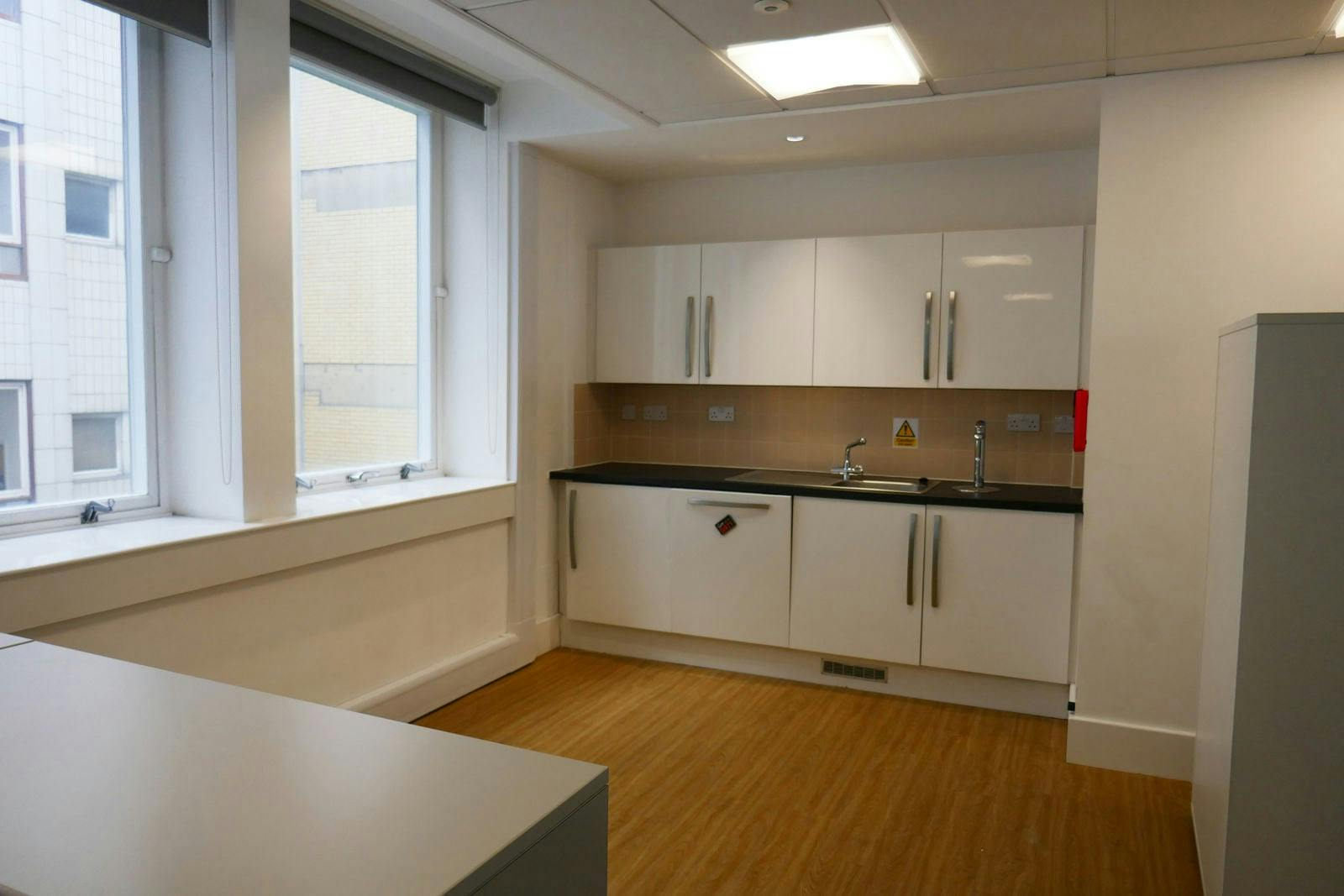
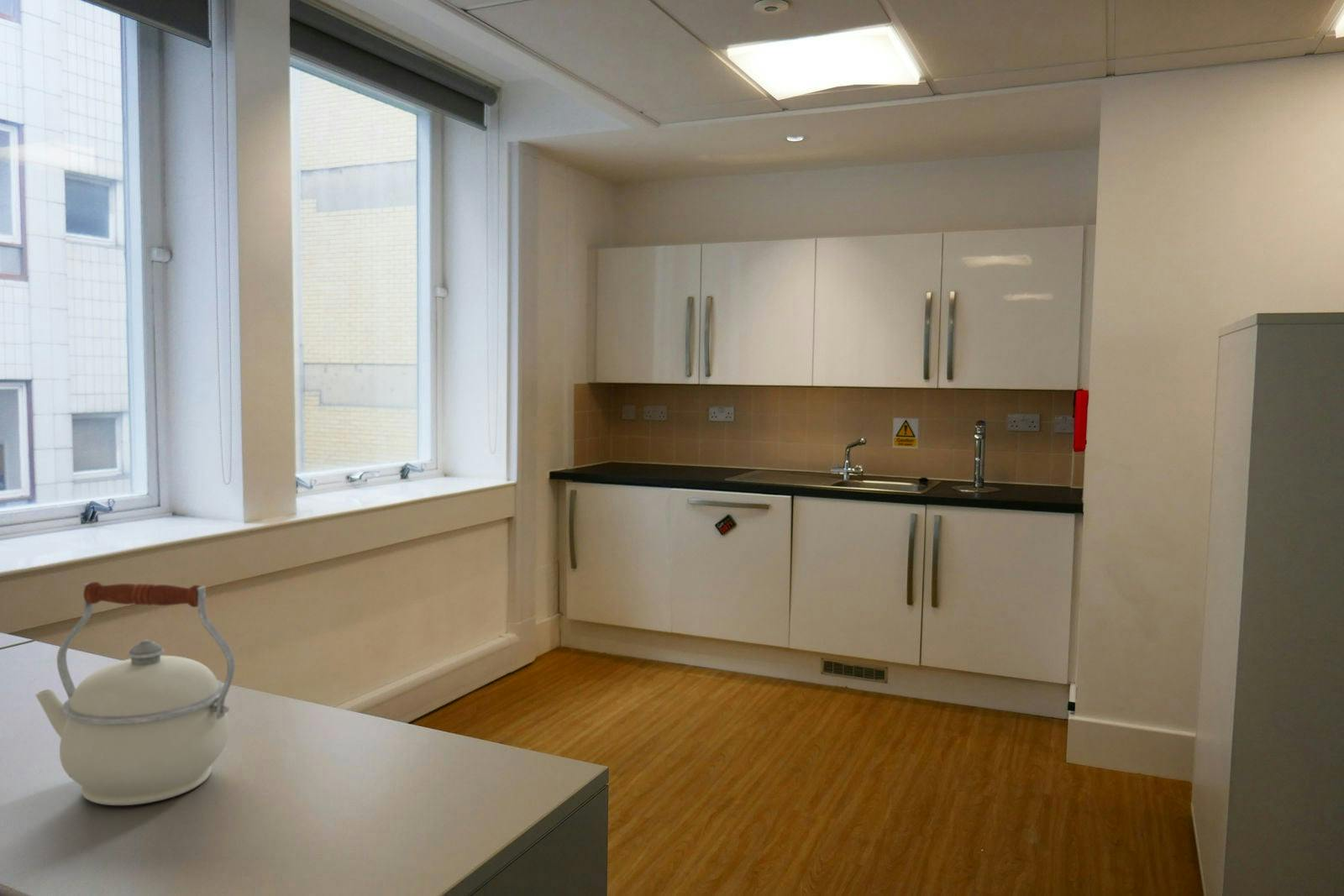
+ kettle (134, 683)
